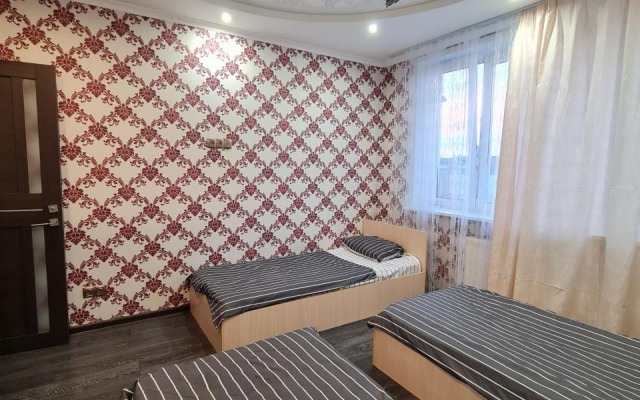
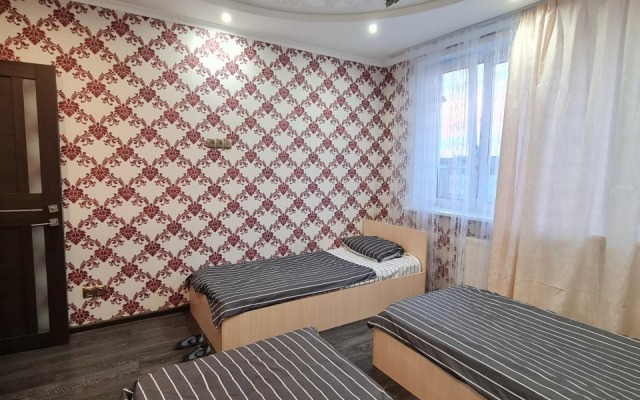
+ sneaker (193, 344)
